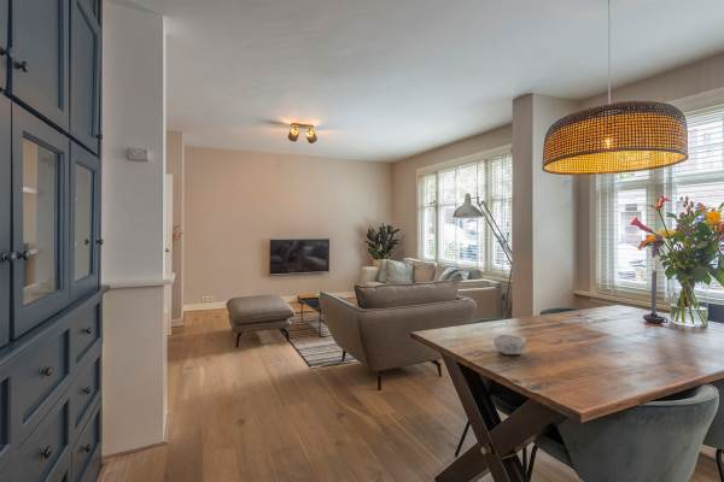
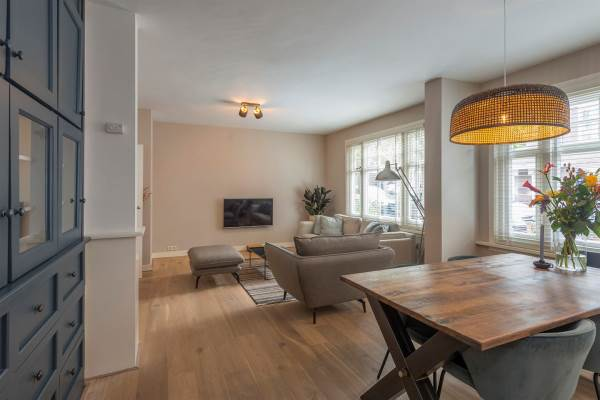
- decorative bowl (510, 345)
